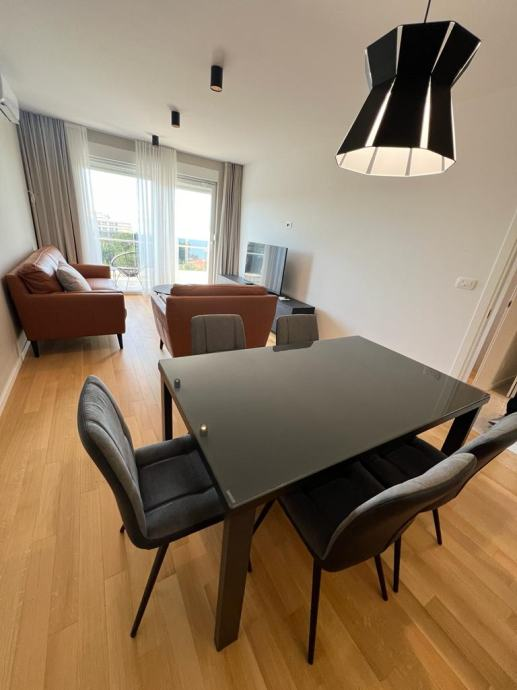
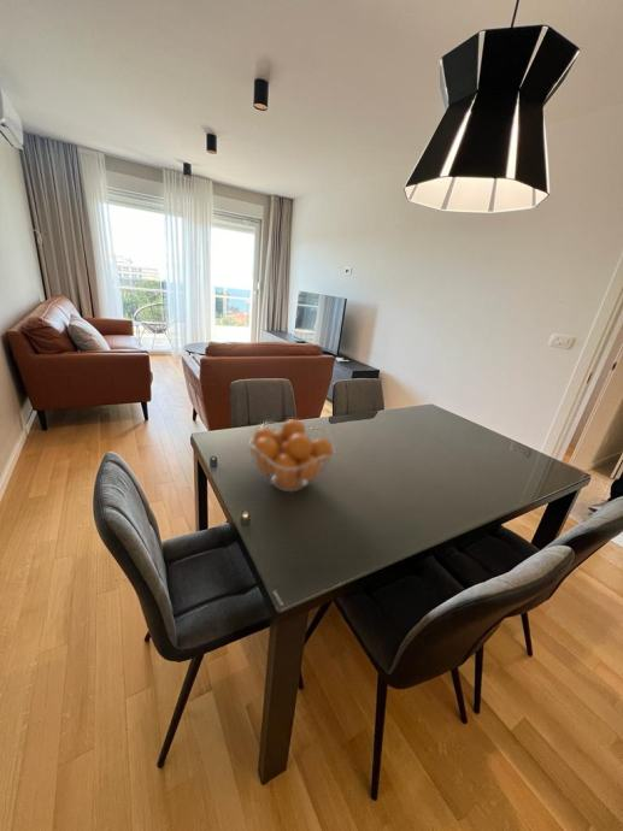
+ fruit basket (290, 454)
